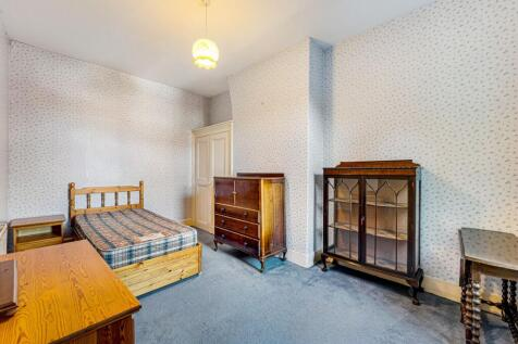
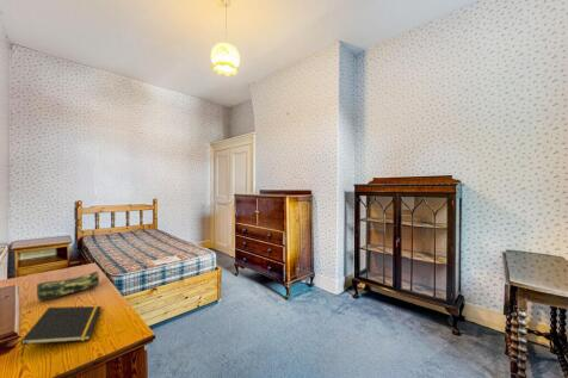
+ pencil case (70, 284)
+ notepad (67, 322)
